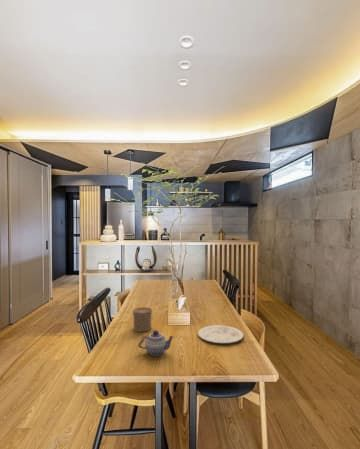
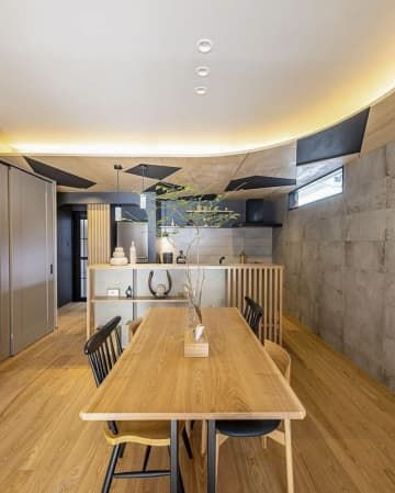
- plate (220, 334)
- teapot (156, 341)
- cup (142, 319)
